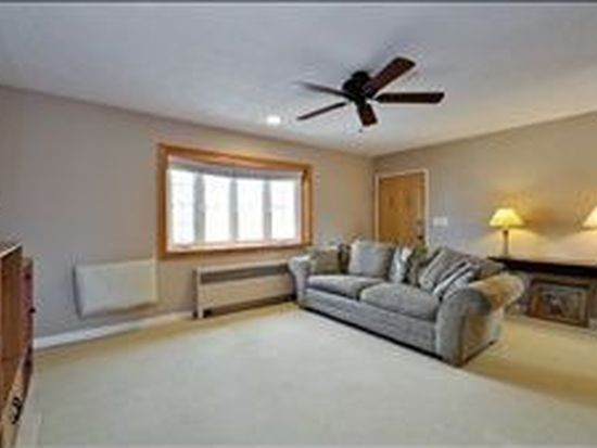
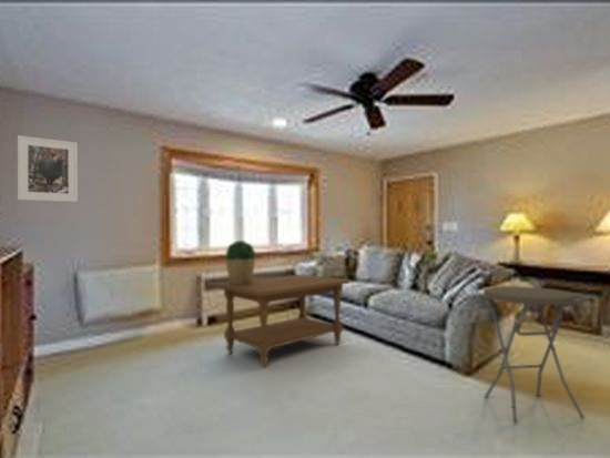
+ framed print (48, 170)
+ coffee table (287, 319)
+ potted plant (241, 261)
+ side table (528, 335)
